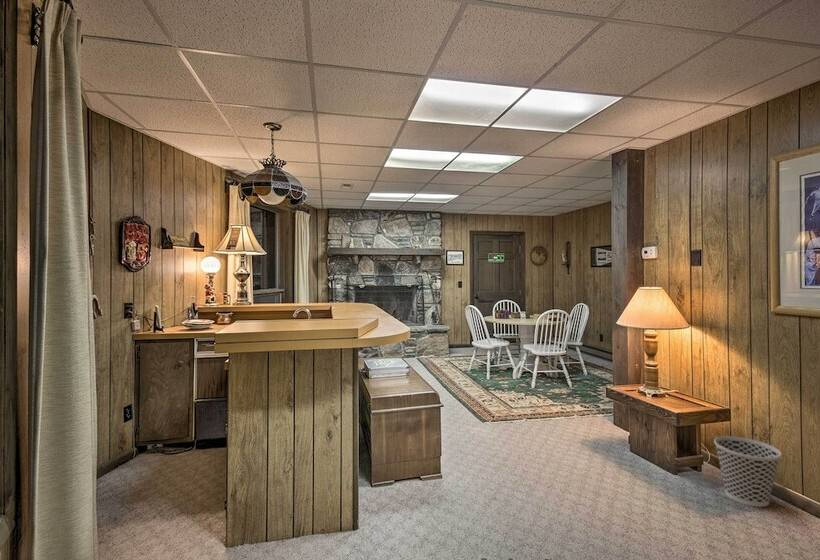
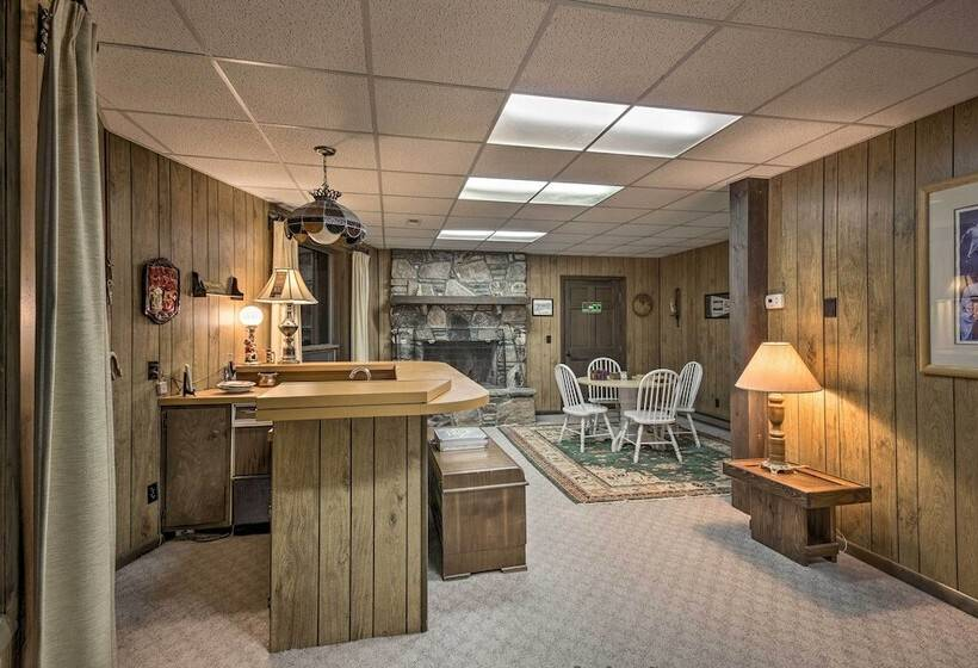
- wastebasket (746, 471)
